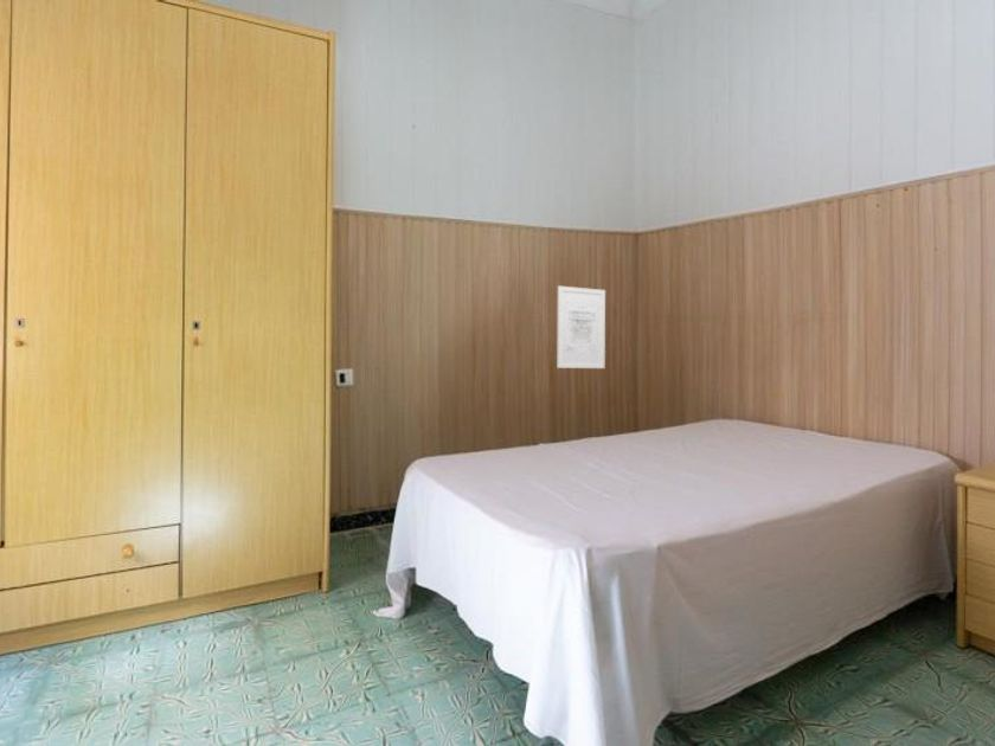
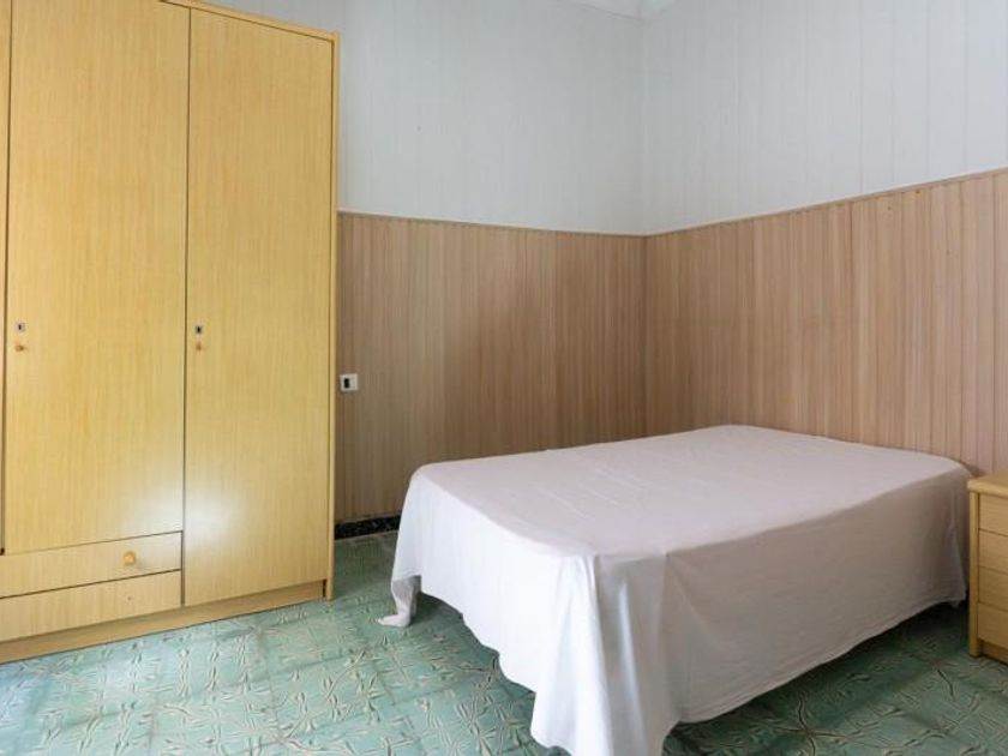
- wall art (582, 328)
